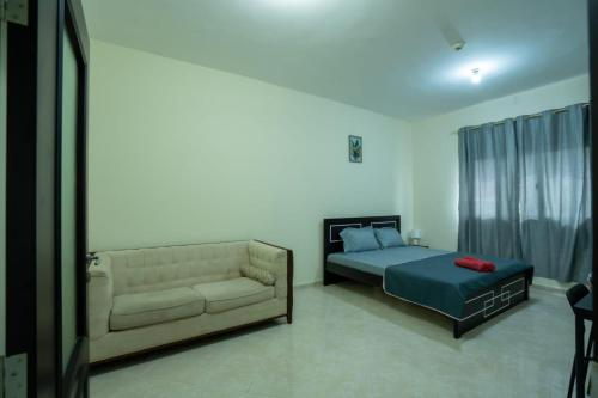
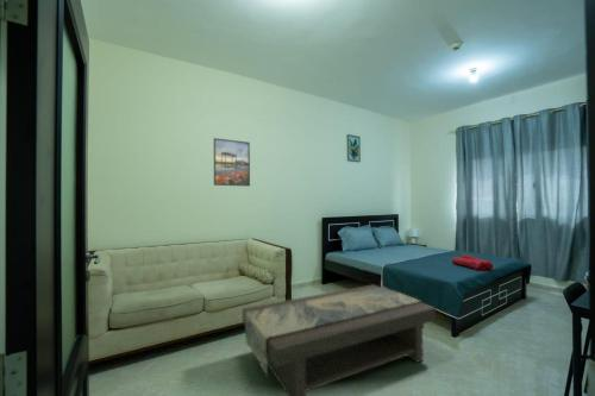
+ coffee table (339, 331)
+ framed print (232, 163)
